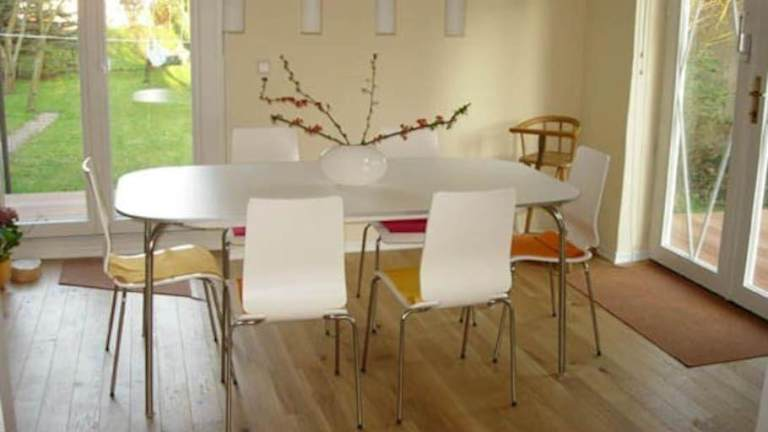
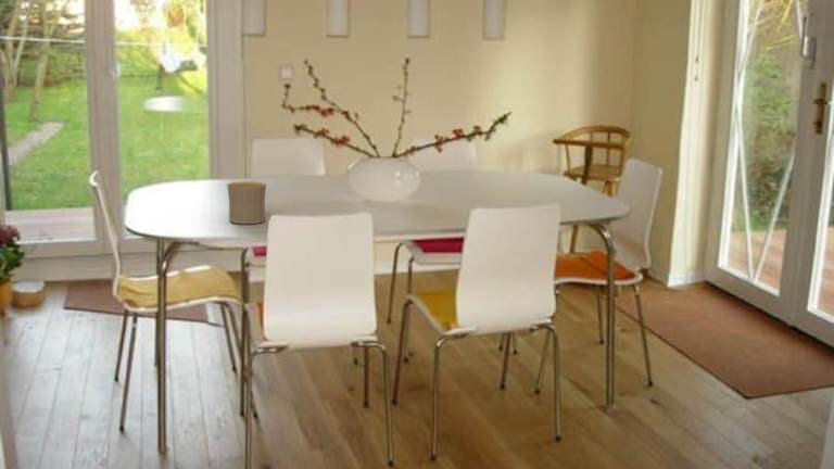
+ cup (247, 202)
